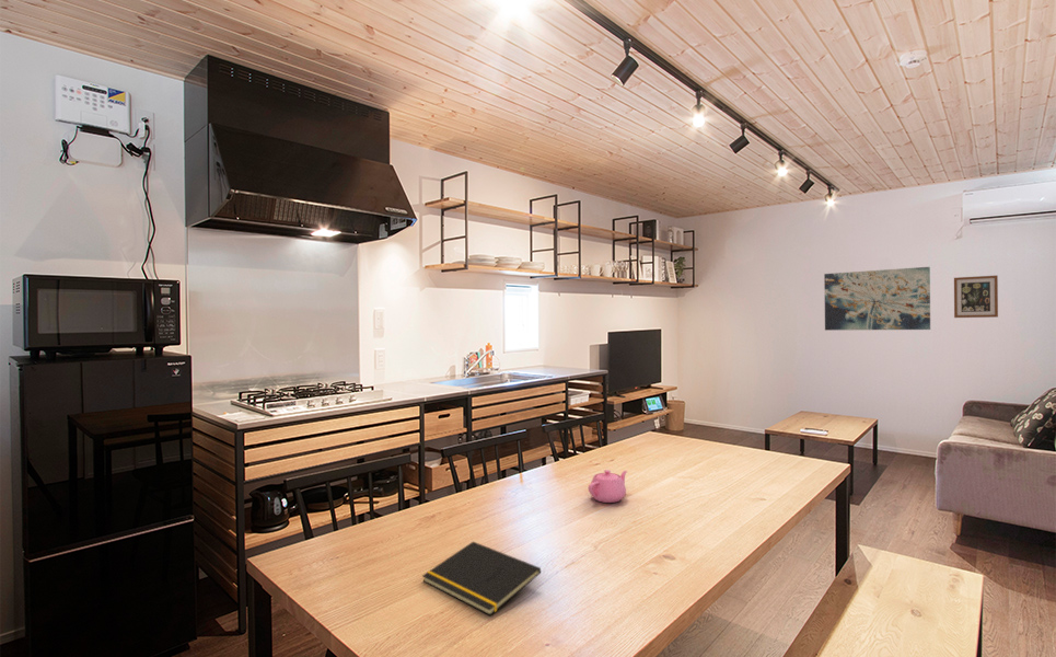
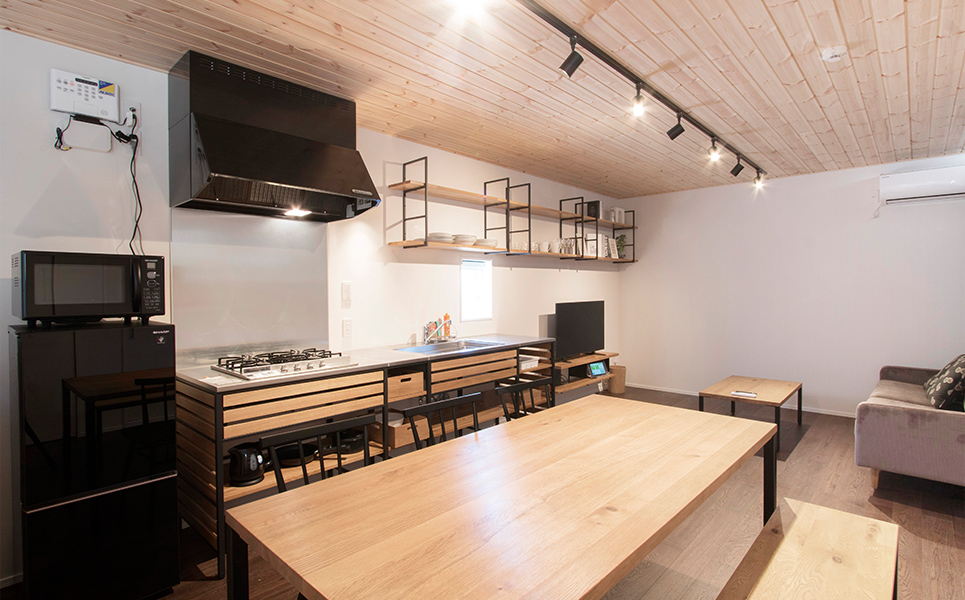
- wall art (975, 297)
- teapot (608, 484)
- wall art (874, 300)
- notepad (480, 574)
